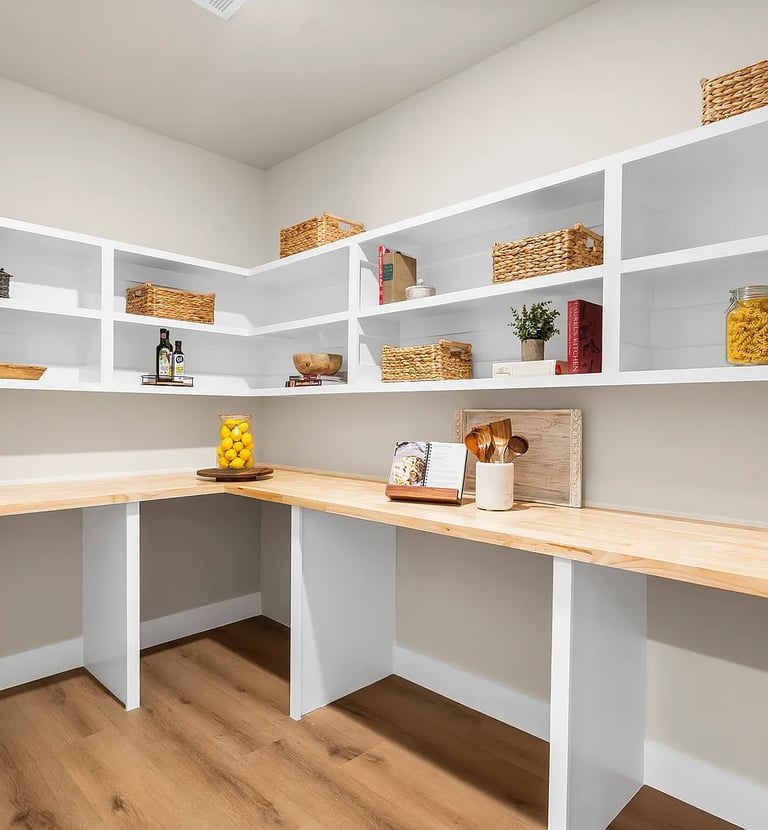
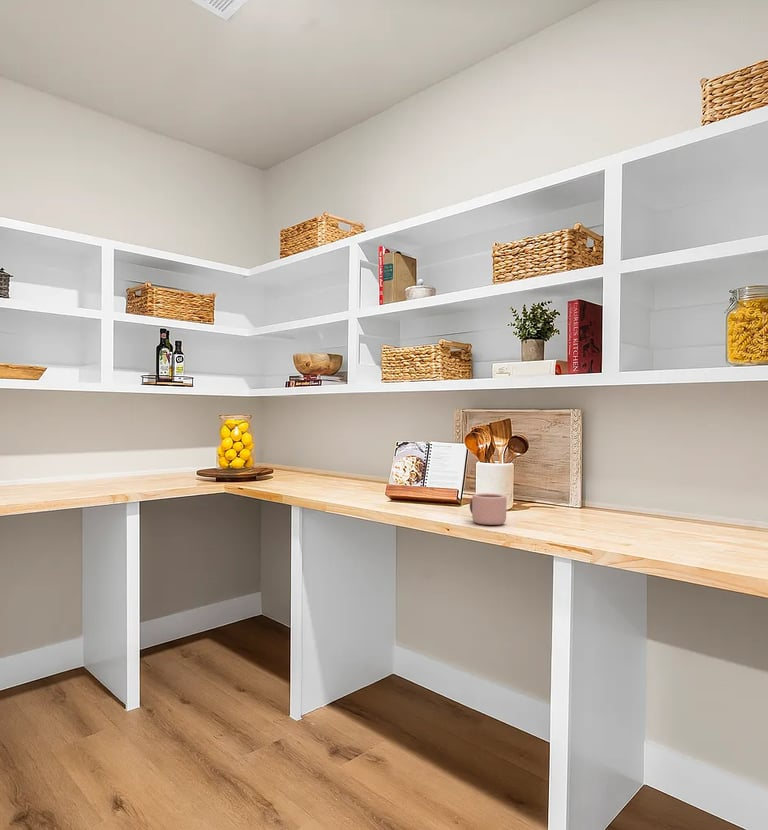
+ mug (485, 508)
